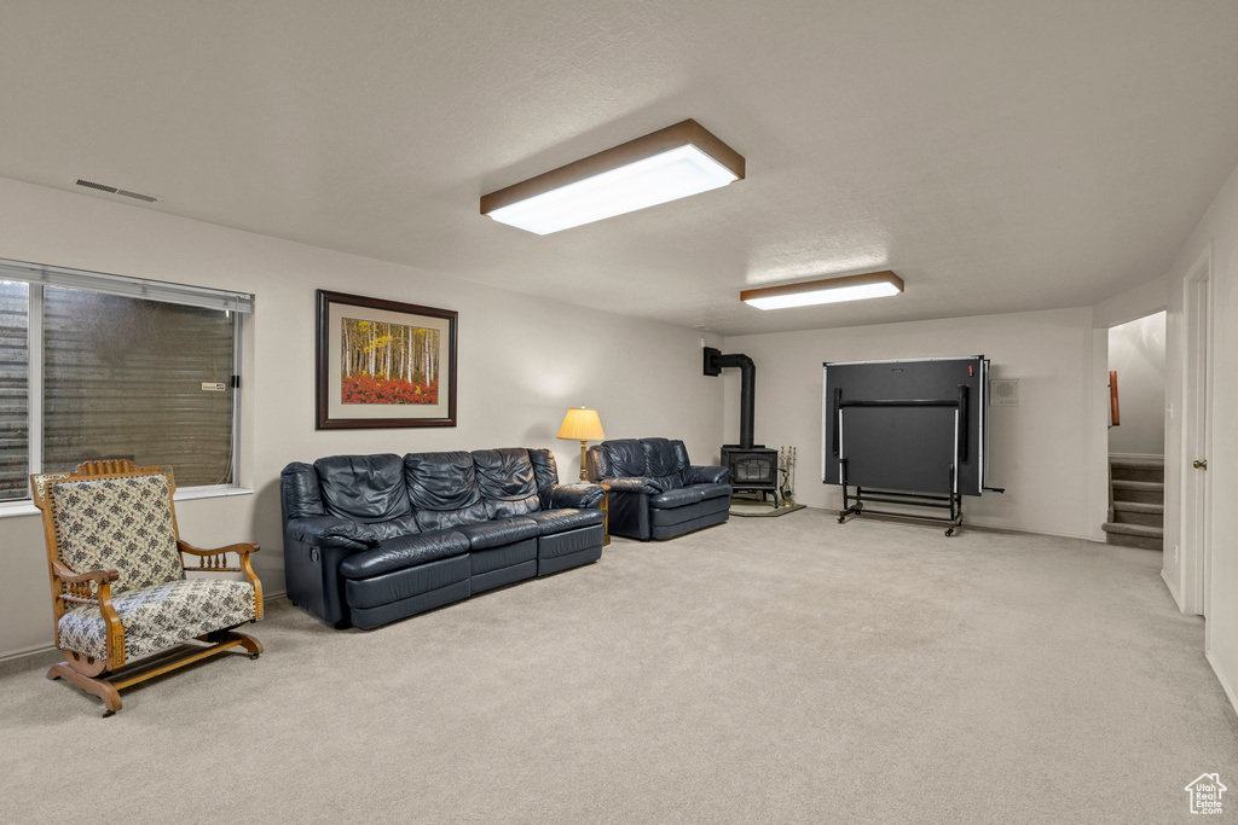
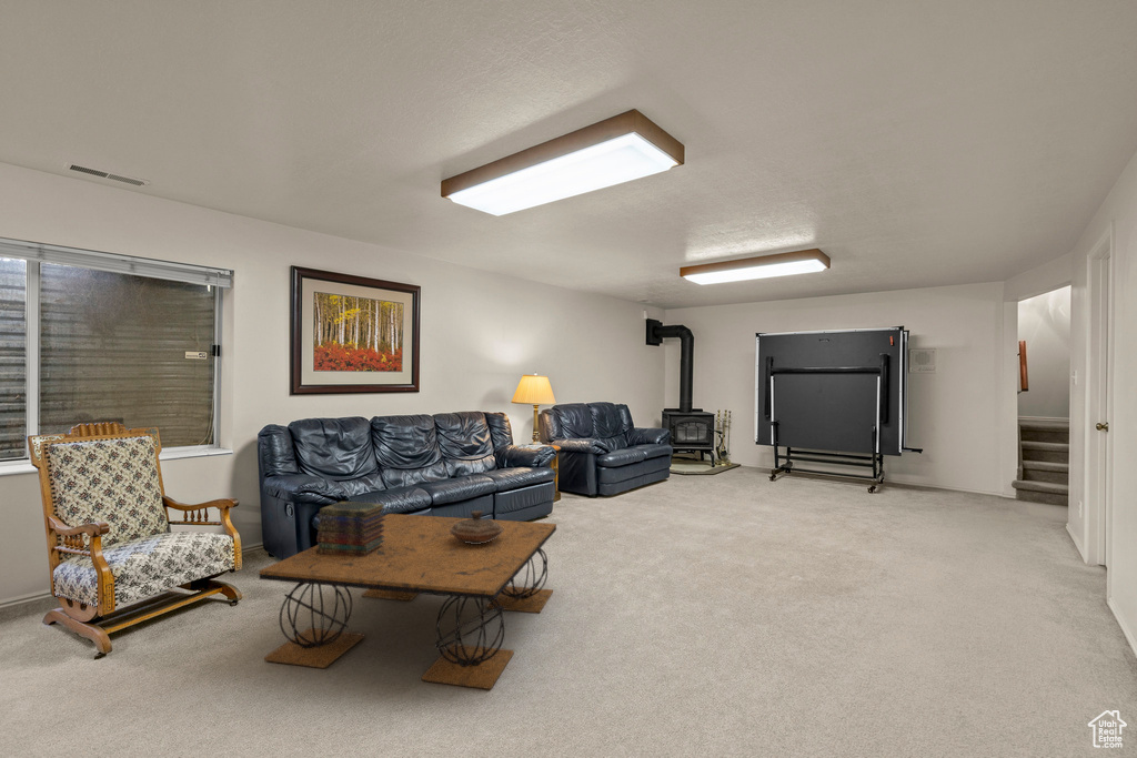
+ coffee table (429, 582)
+ decorative bowl (476, 526)
+ book stack (352, 527)
